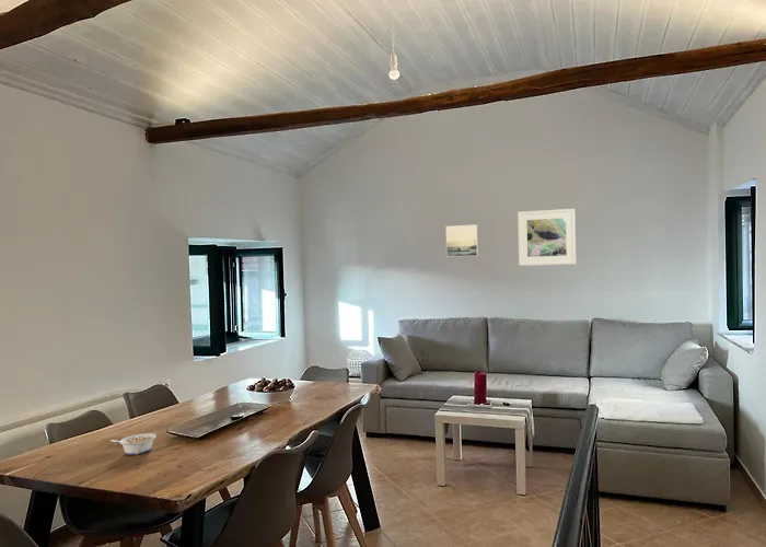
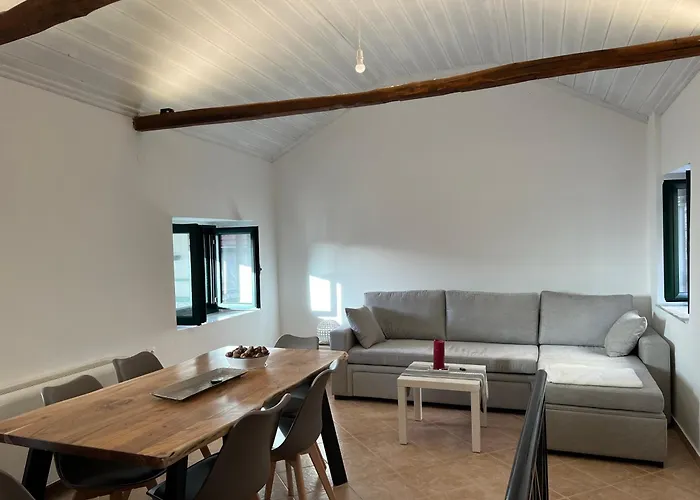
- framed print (546, 237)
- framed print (462, 241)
- legume (137, 443)
